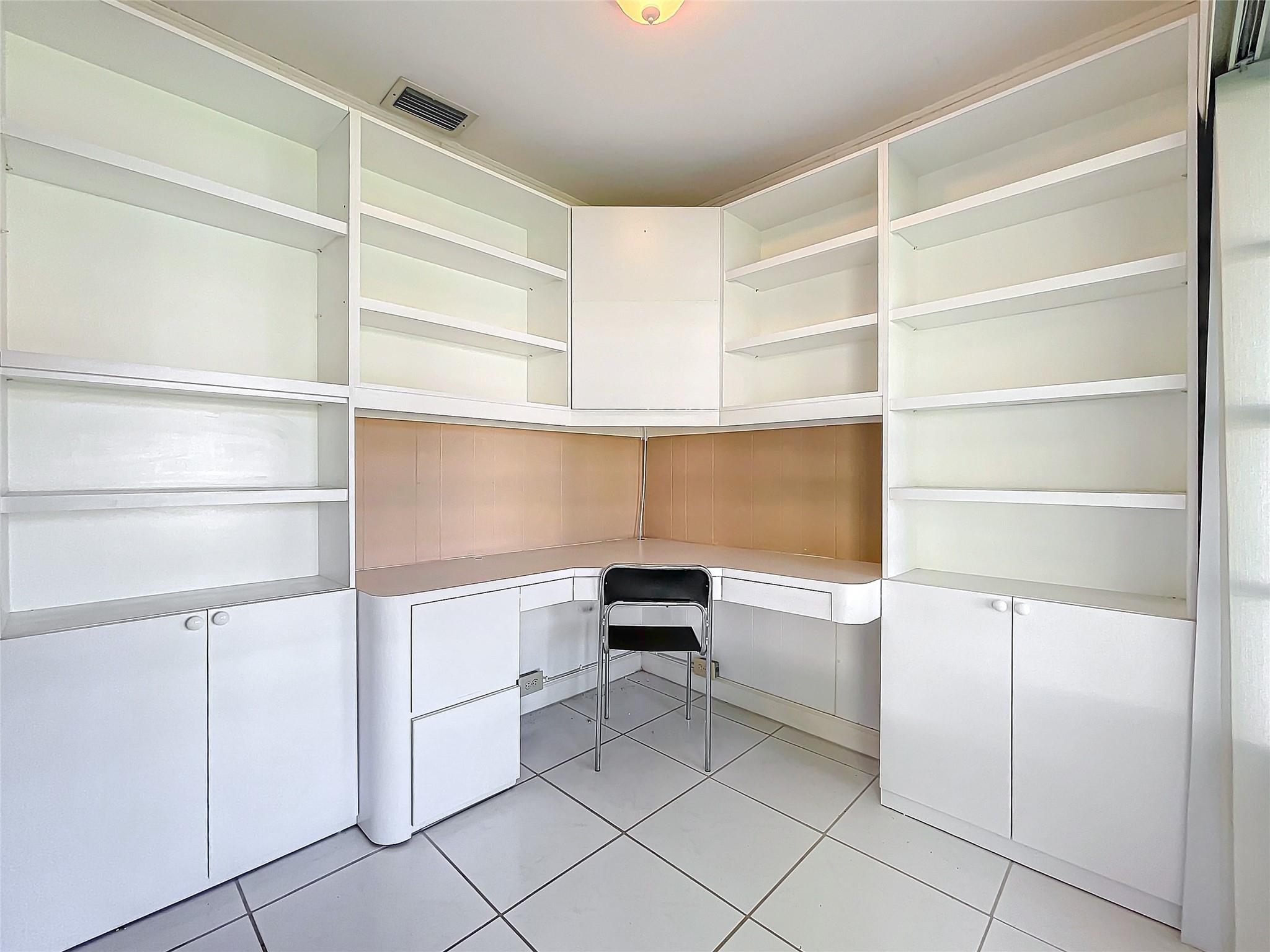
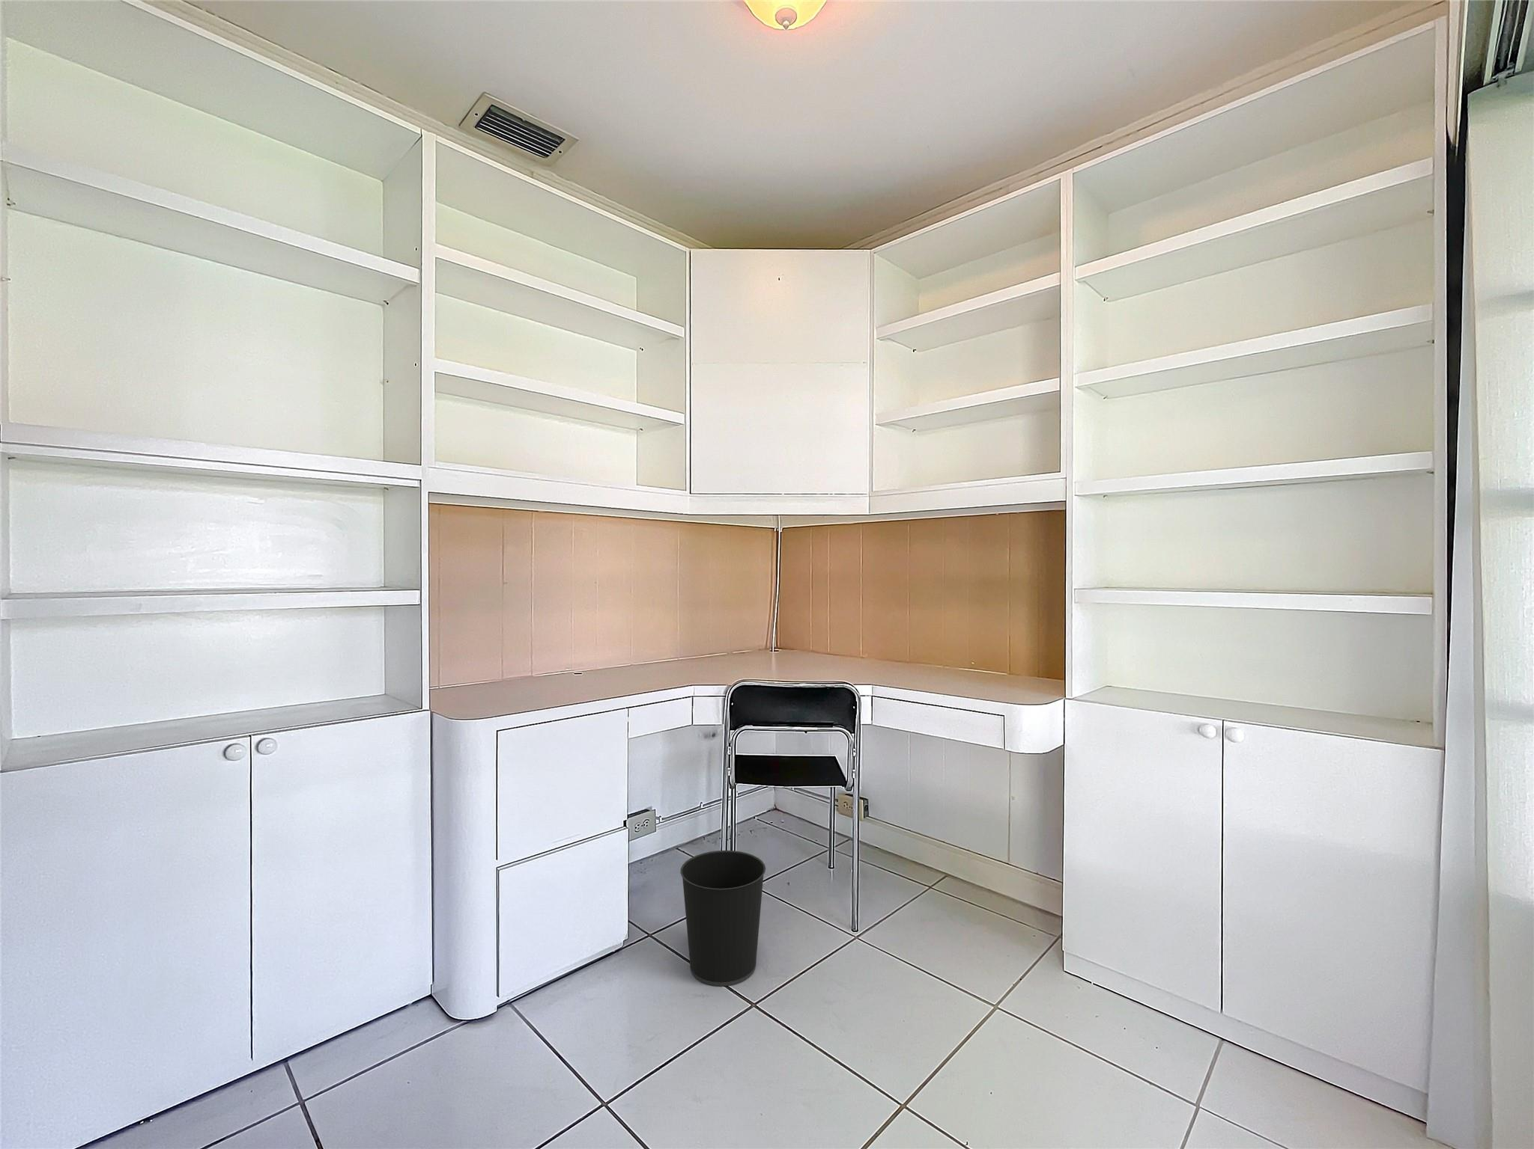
+ wastebasket (722, 916)
